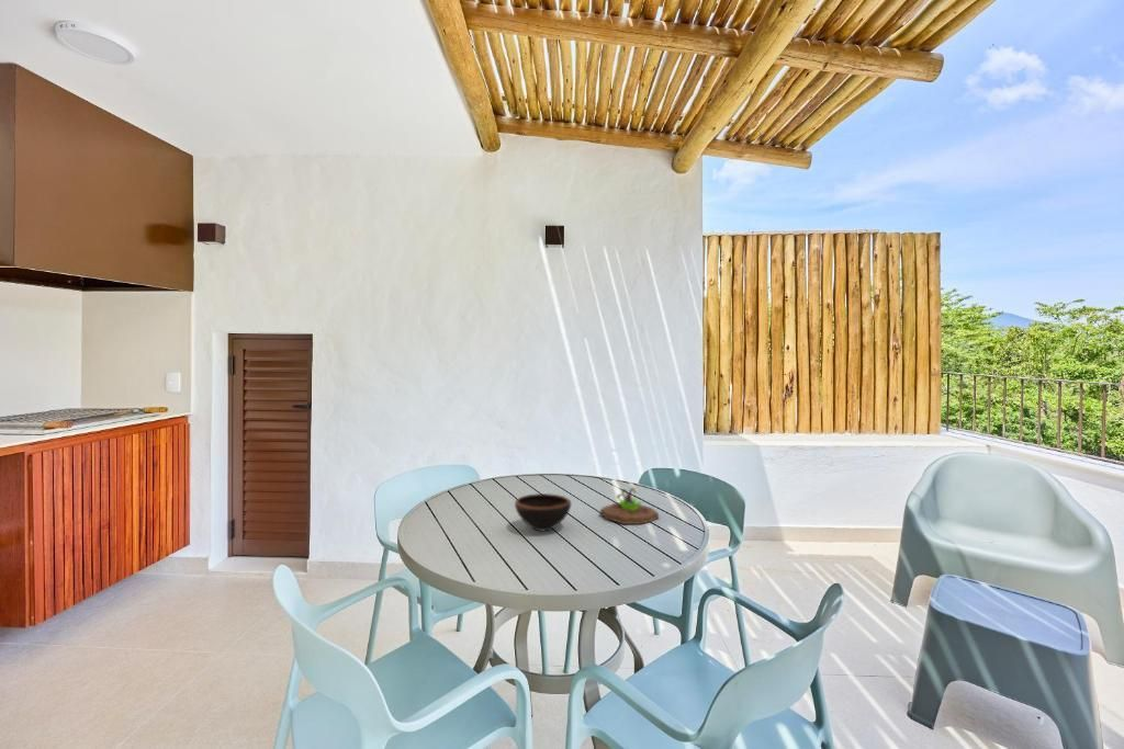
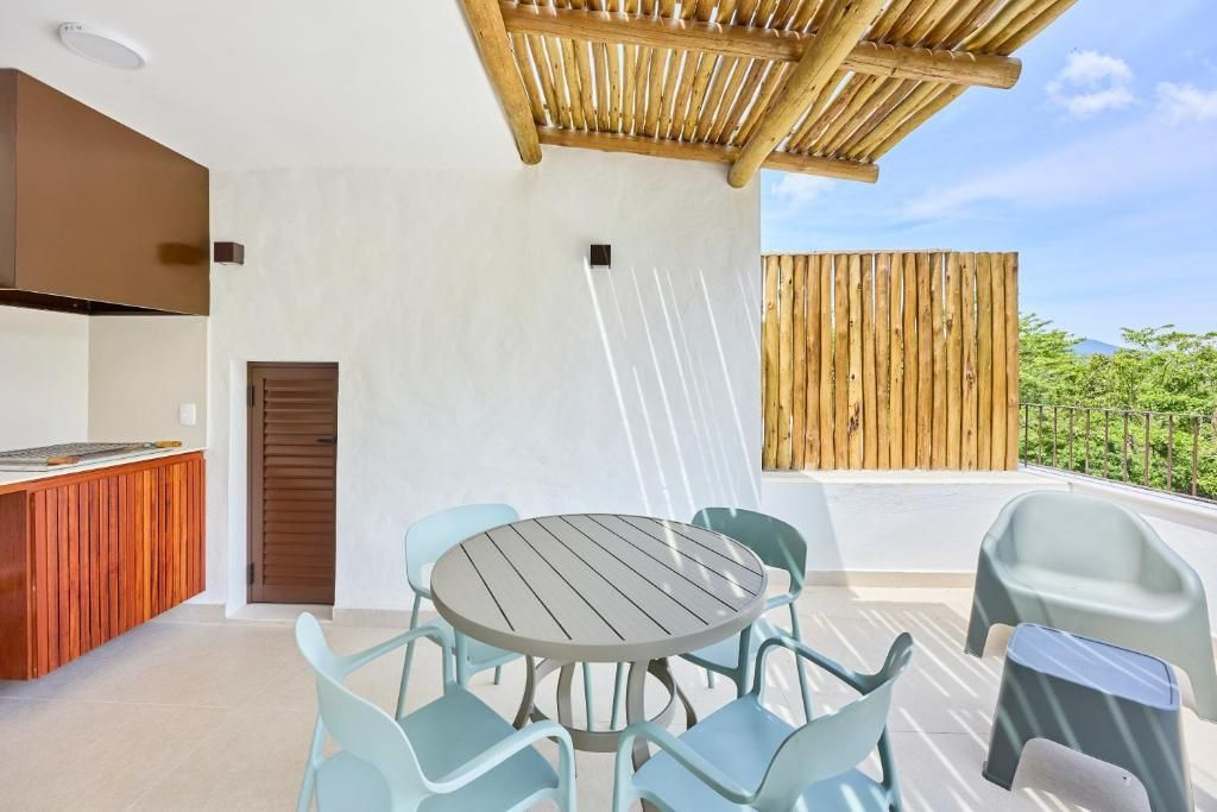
- succulent planter (629, 501)
- bowl (542, 514)
